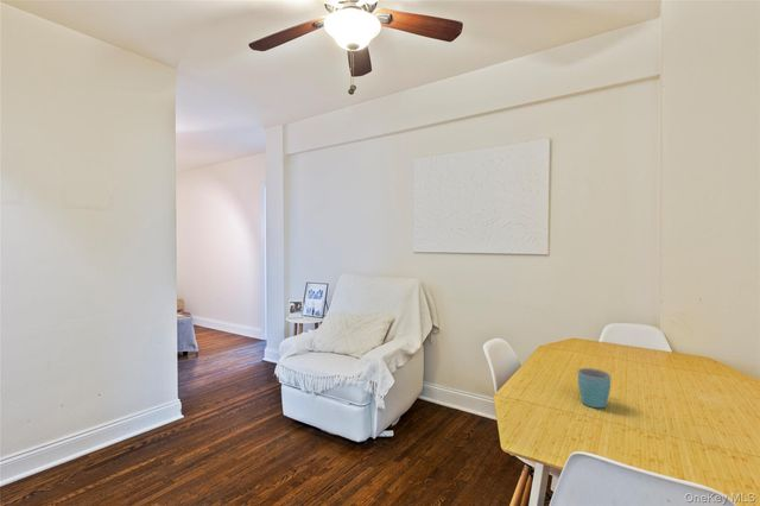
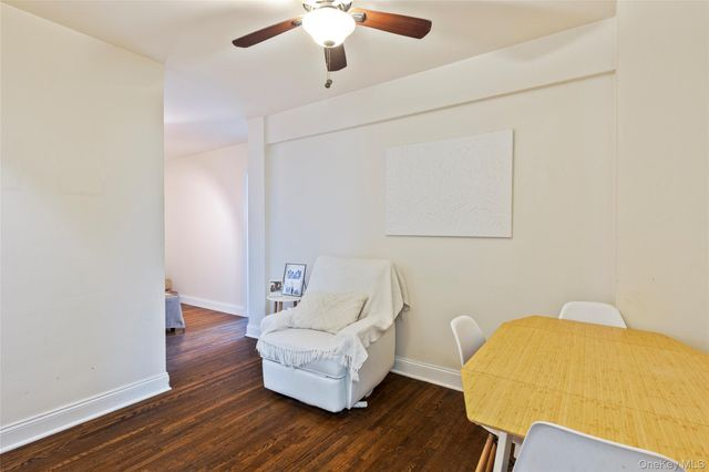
- mug (594, 386)
